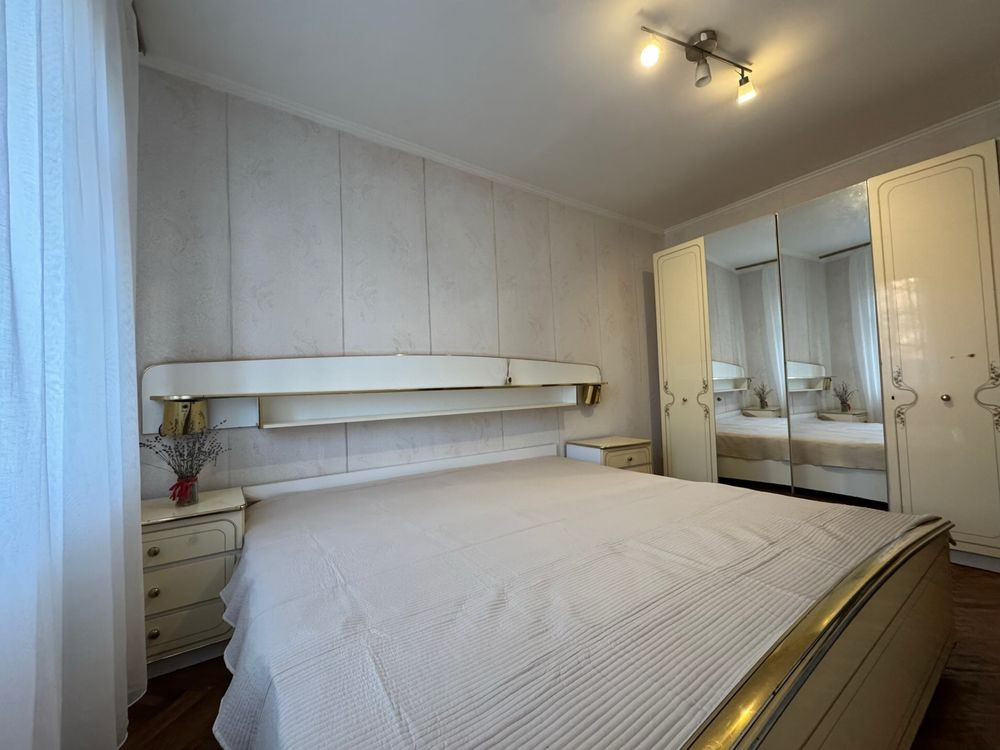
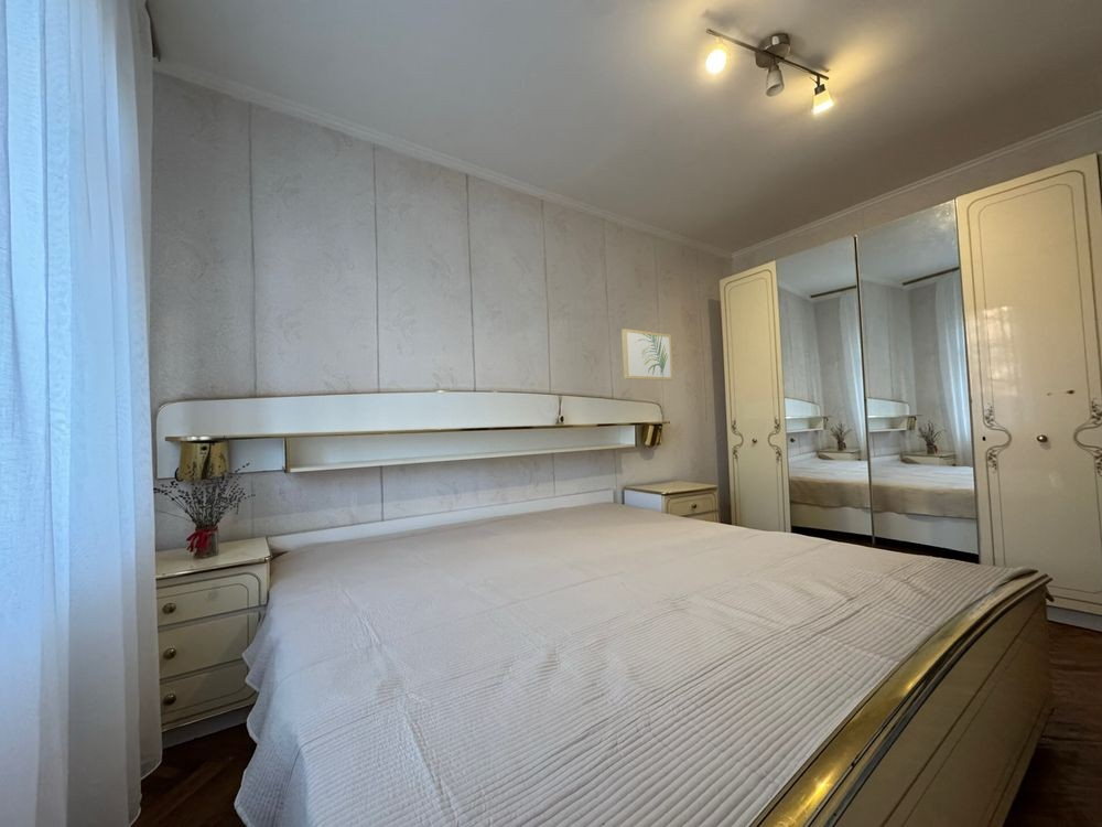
+ wall art (648, 355)
